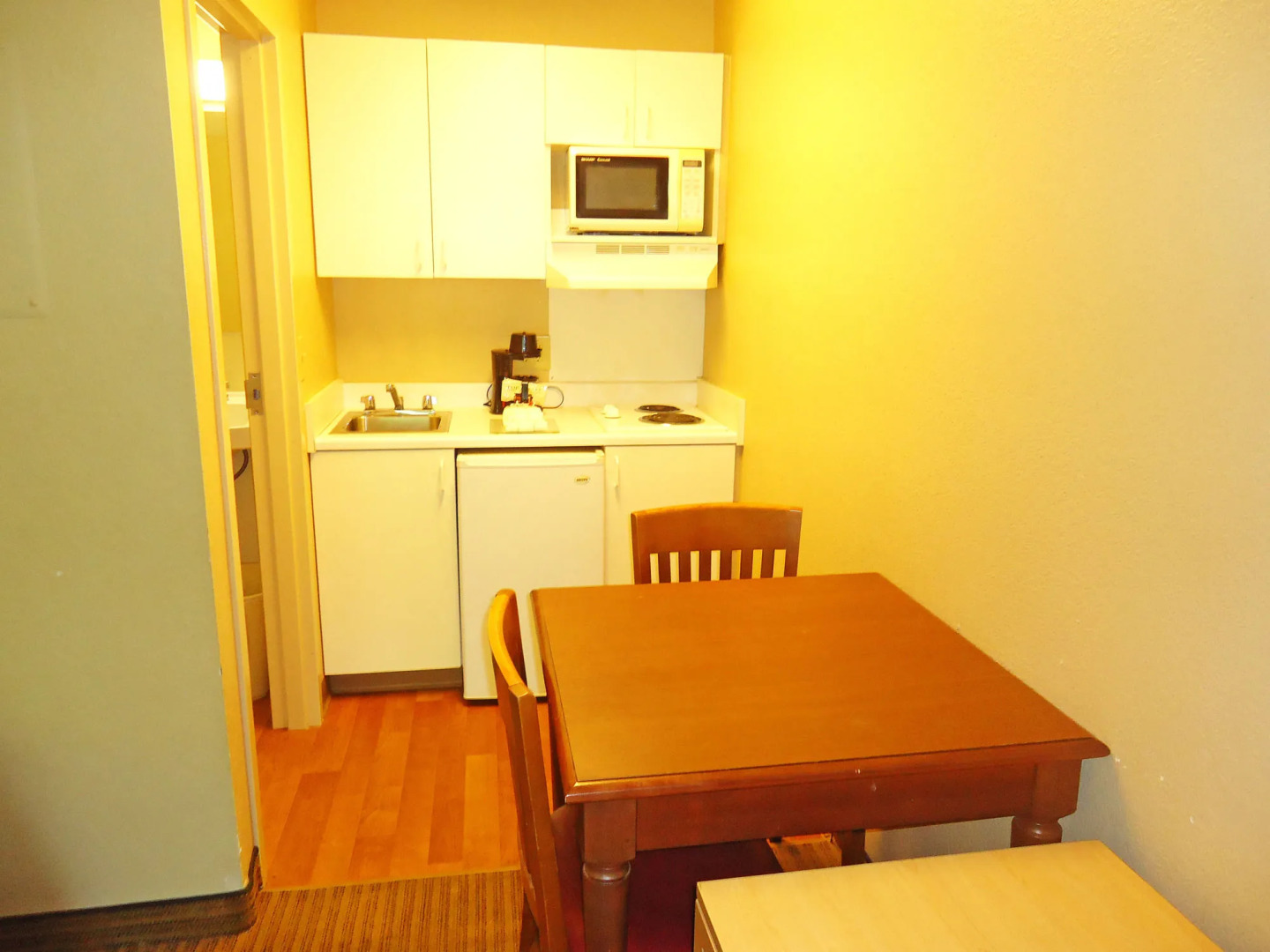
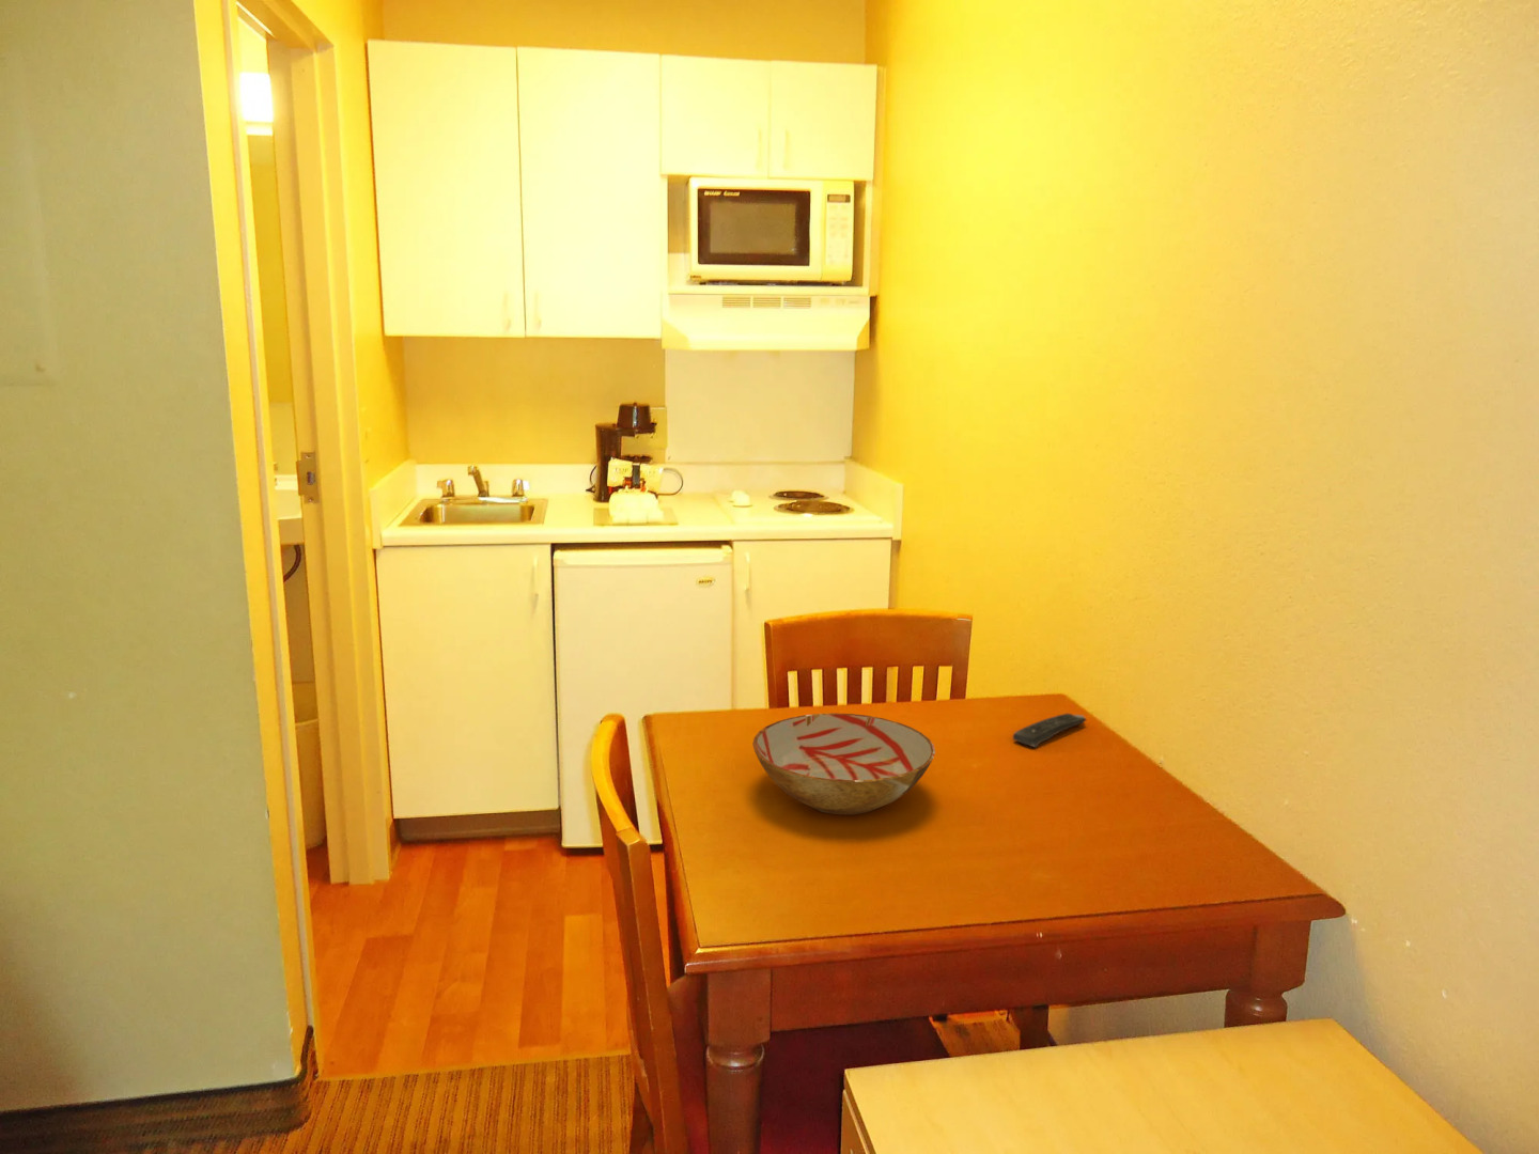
+ bowl (842, 771)
+ remote control (1052, 726)
